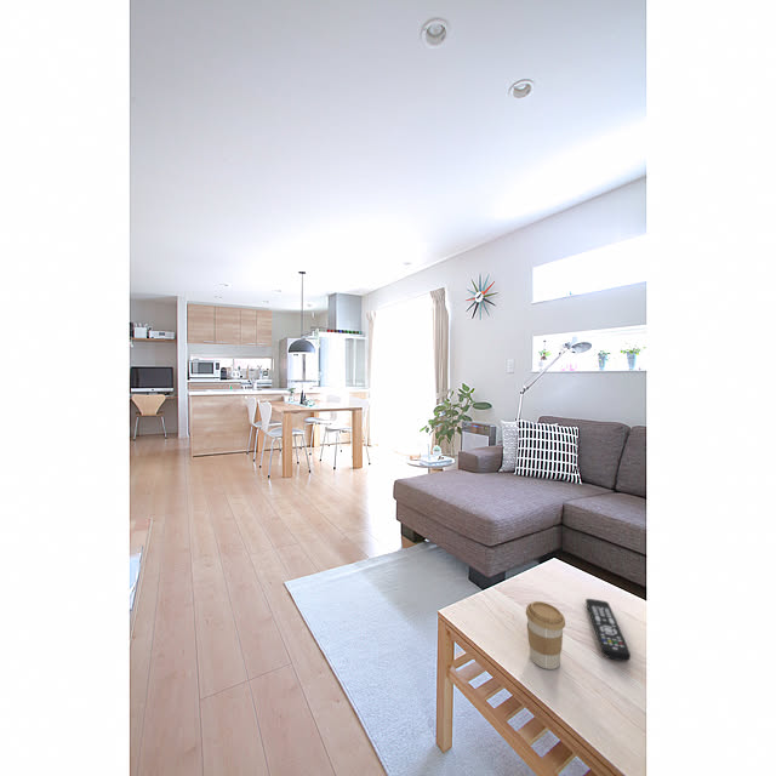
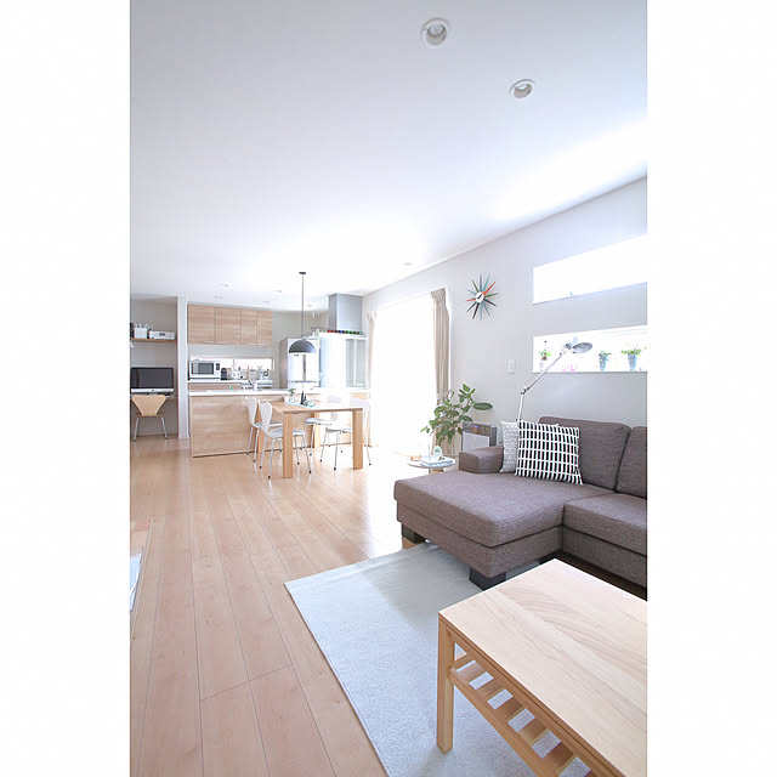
- remote control (605, 626)
- coffee cup (544, 633)
